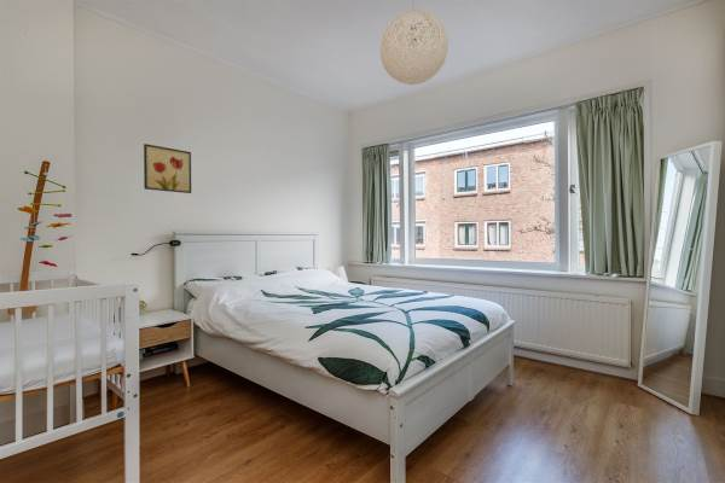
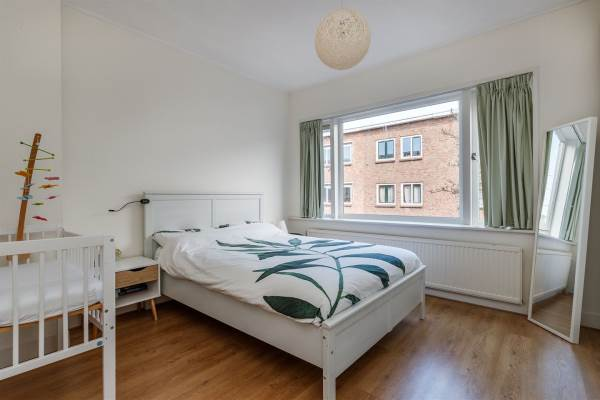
- wall art (168, 169)
